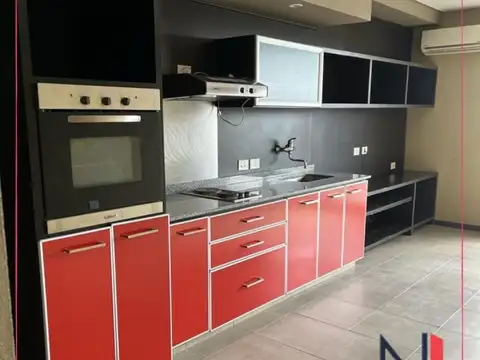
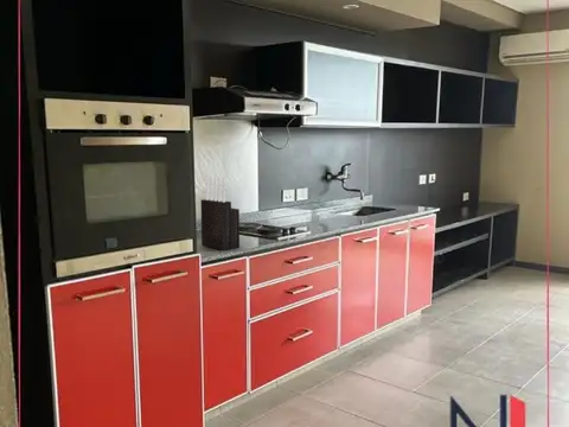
+ knife block (222, 211)
